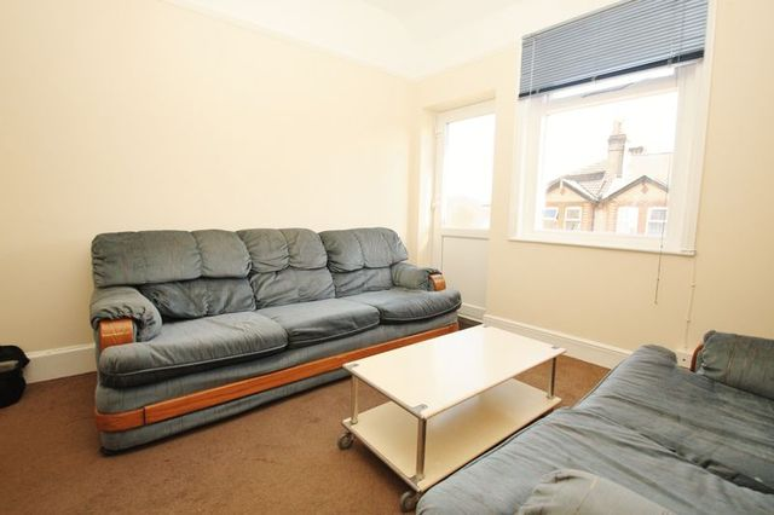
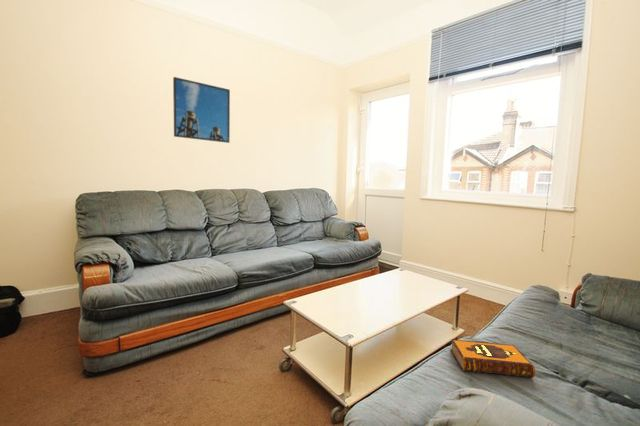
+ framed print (203, 111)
+ hardback book (489, 358)
